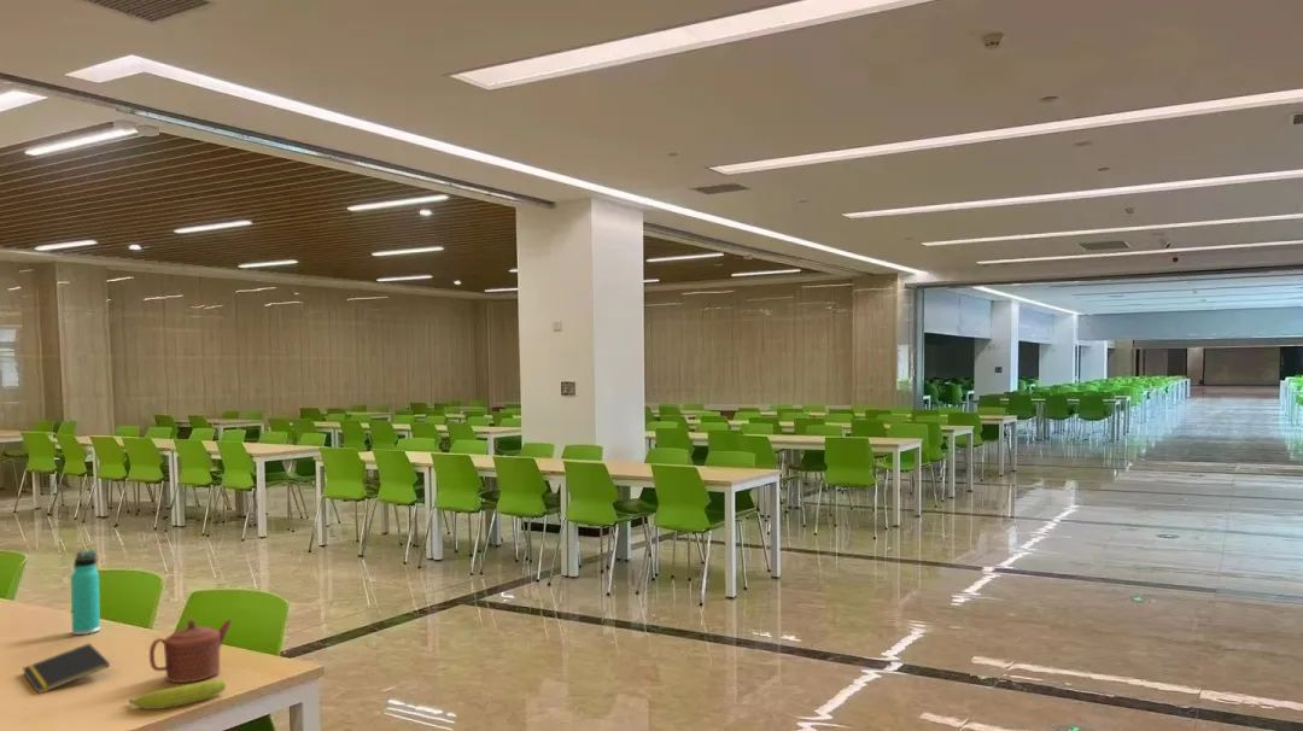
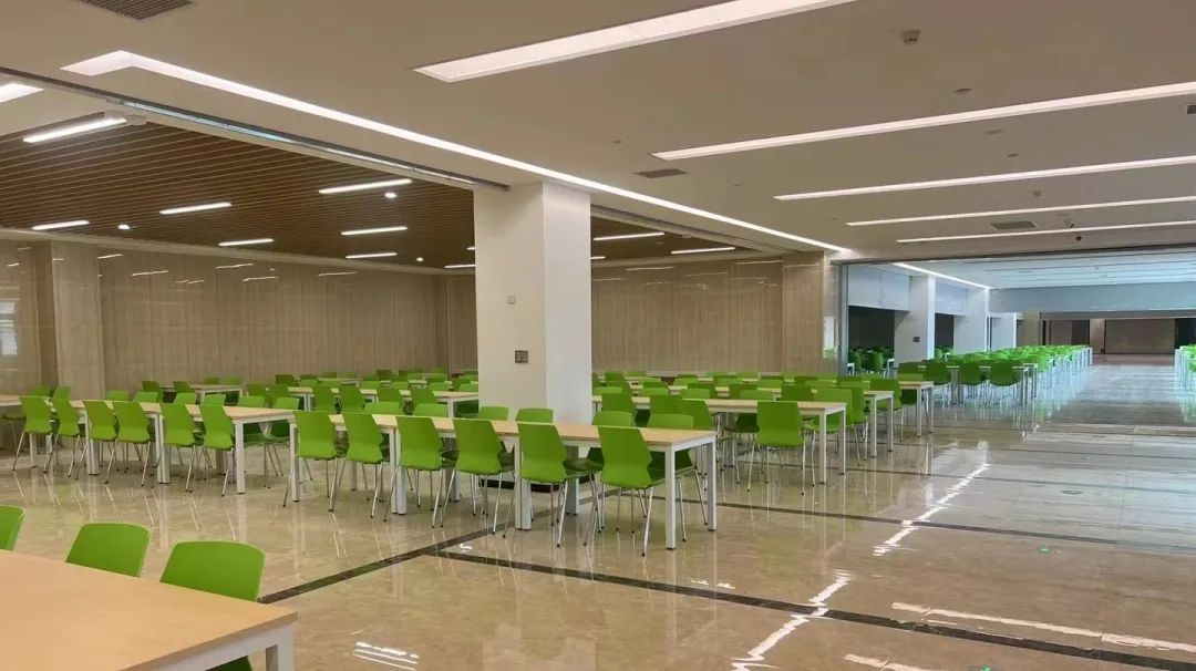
- notepad (65, 667)
- thermos bottle (84, 591)
- teapot (192, 647)
- fruit (180, 690)
